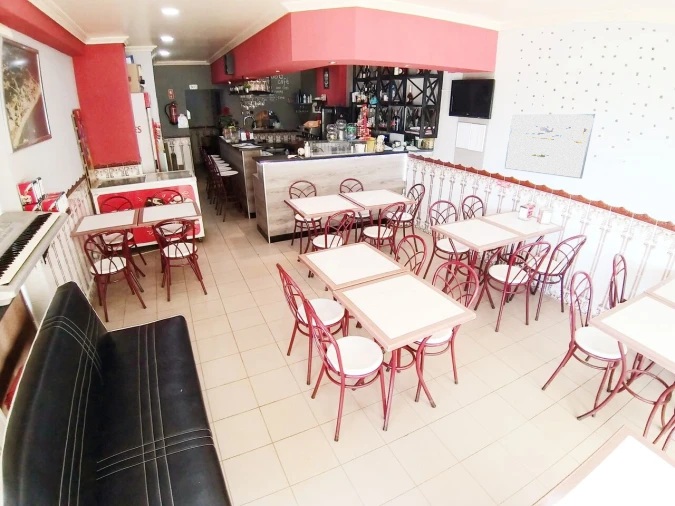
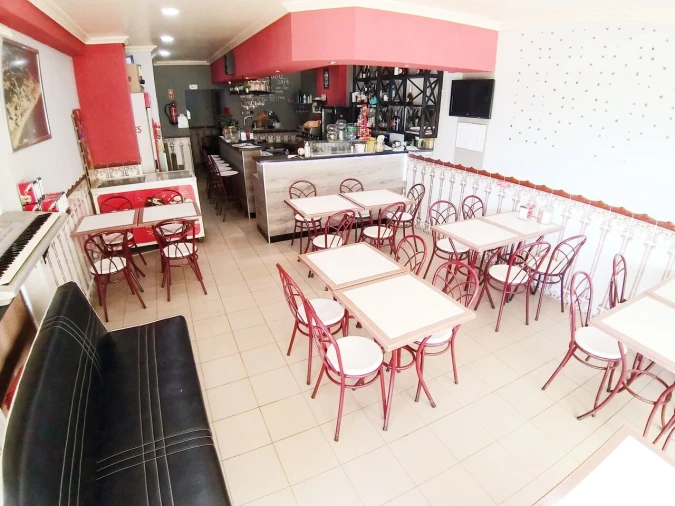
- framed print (544, 144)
